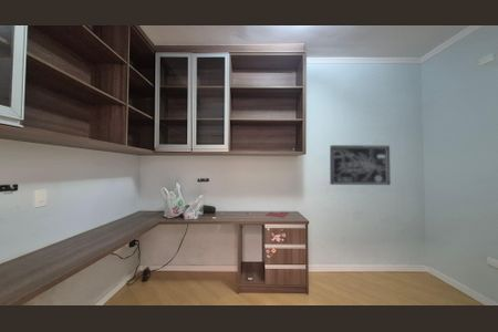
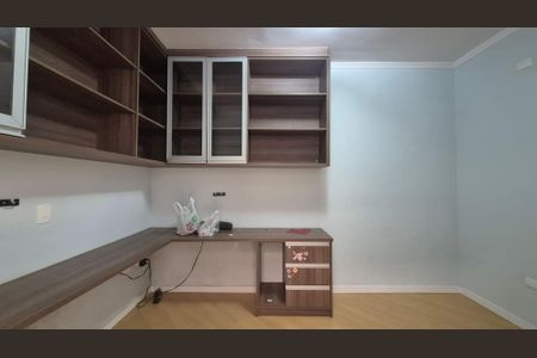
- wall art (360, 165)
